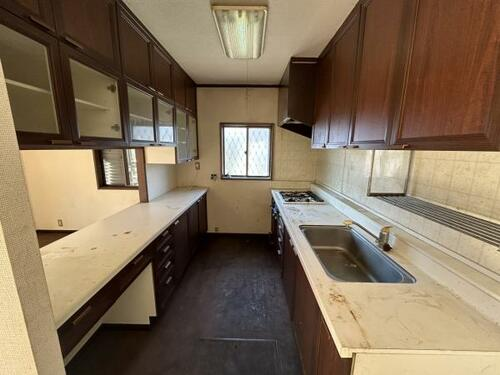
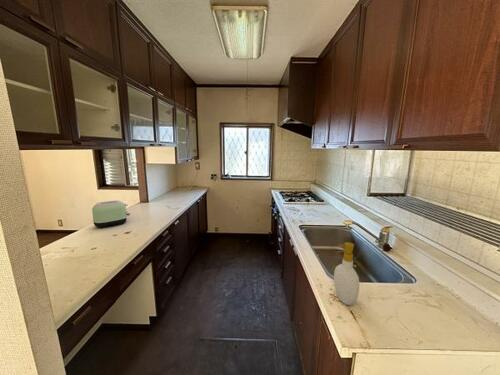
+ soap bottle (345, 271)
+ toaster (111, 213)
